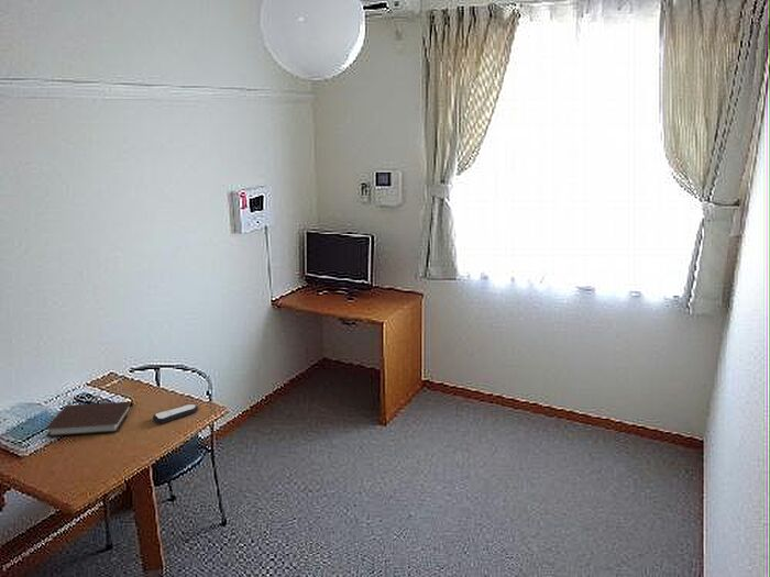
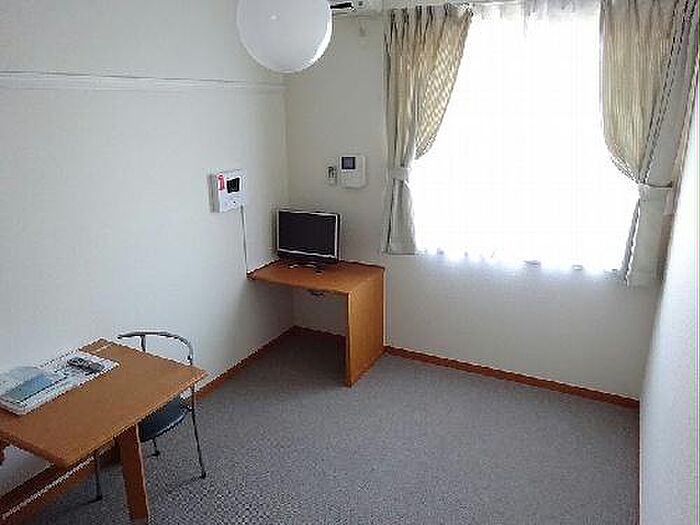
- remote control (176, 412)
- notebook (91, 418)
